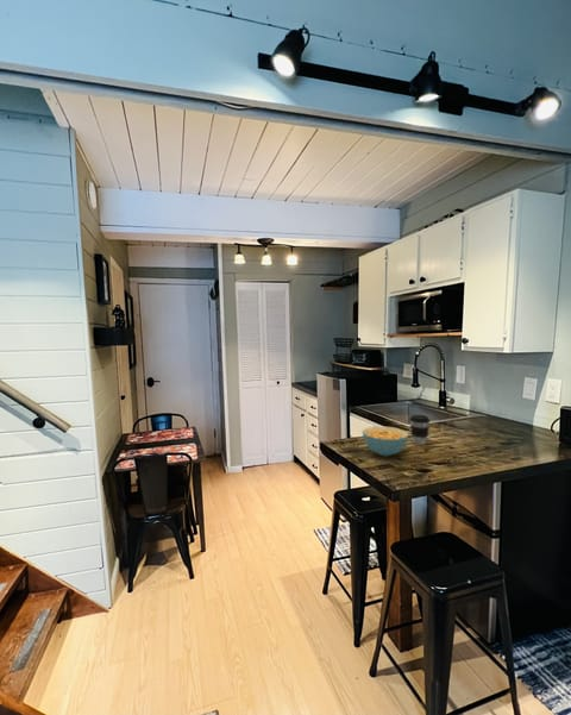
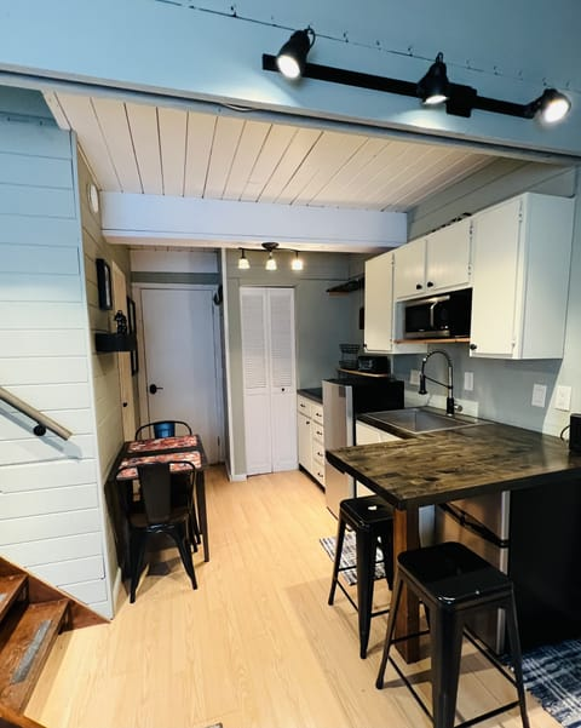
- coffee cup (419, 429)
- cereal bowl (384, 443)
